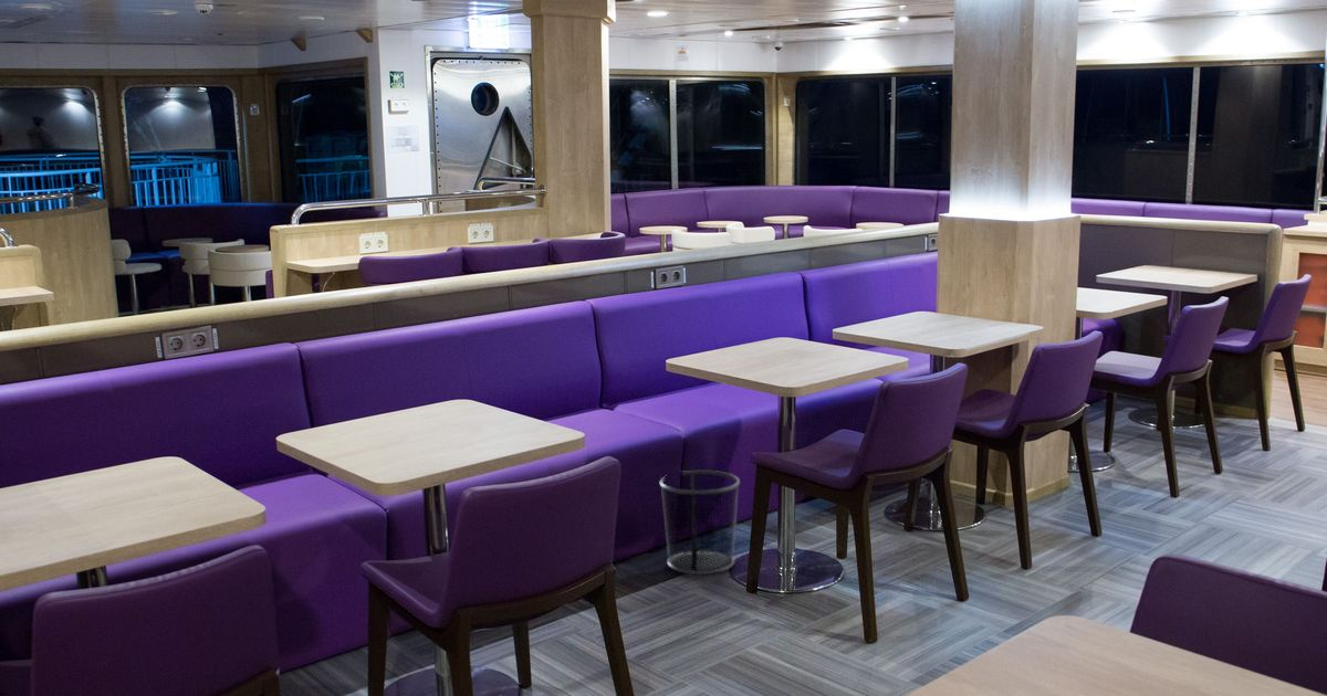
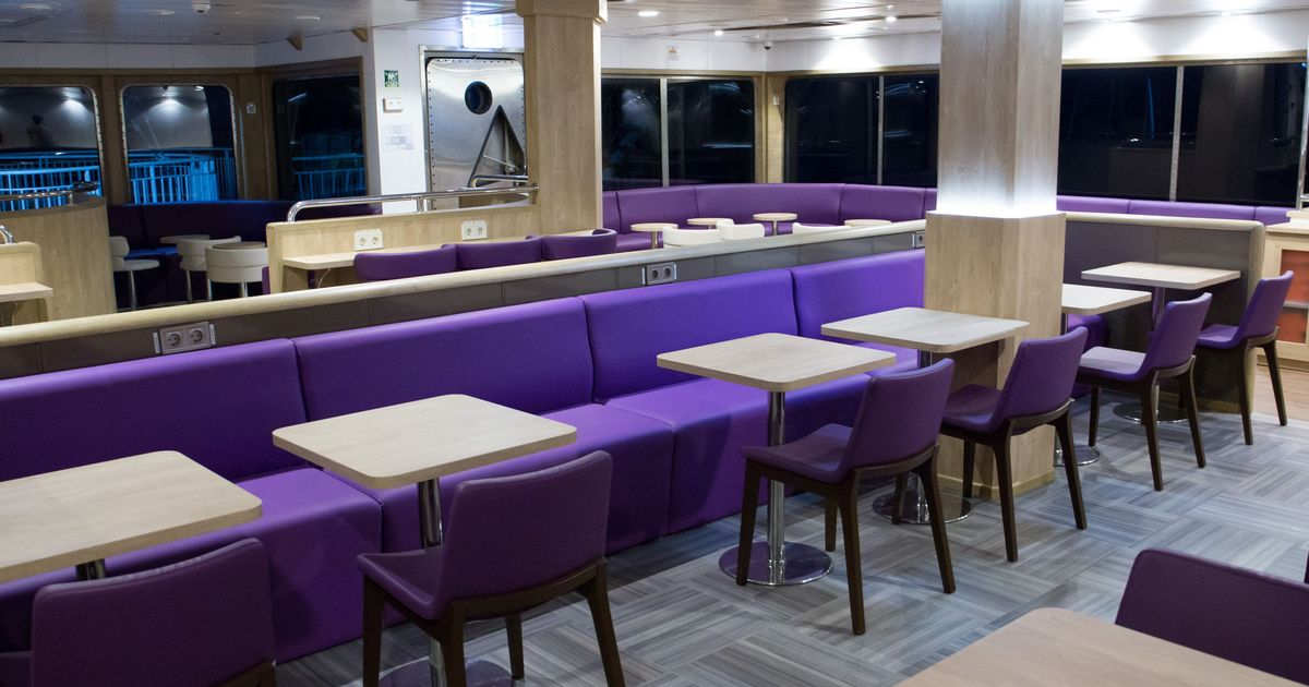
- waste bin (700, 521)
